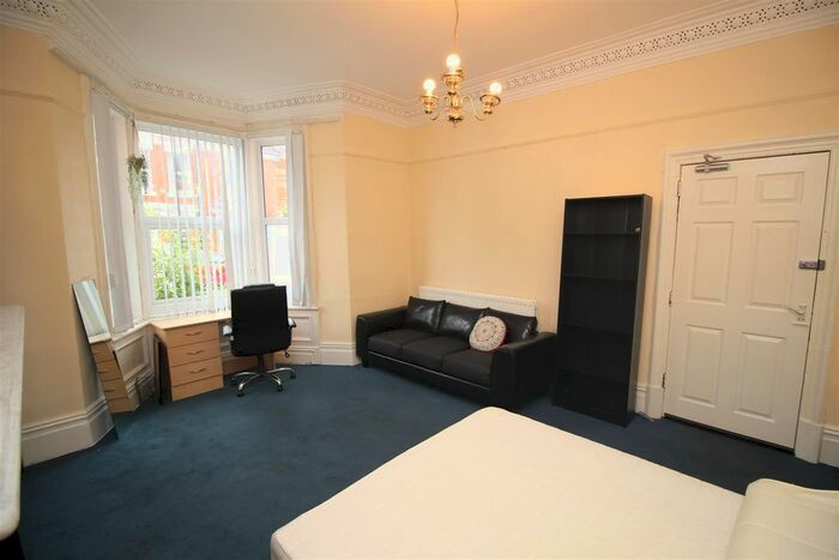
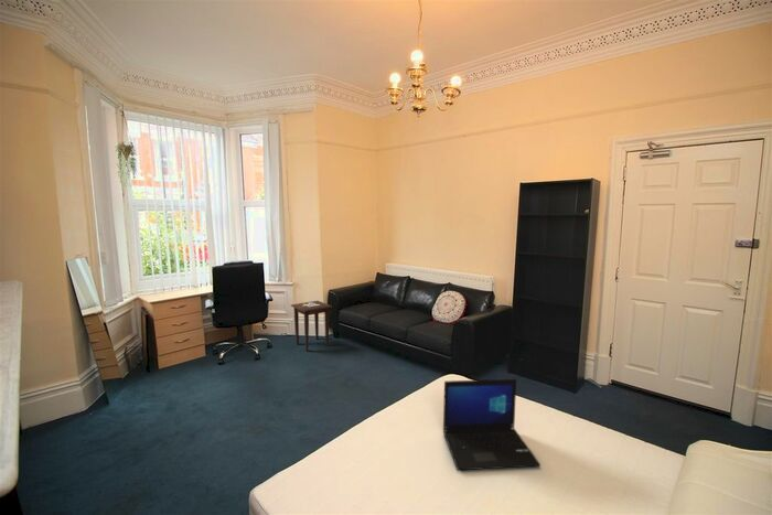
+ side table (308, 324)
+ laptop (489, 420)
